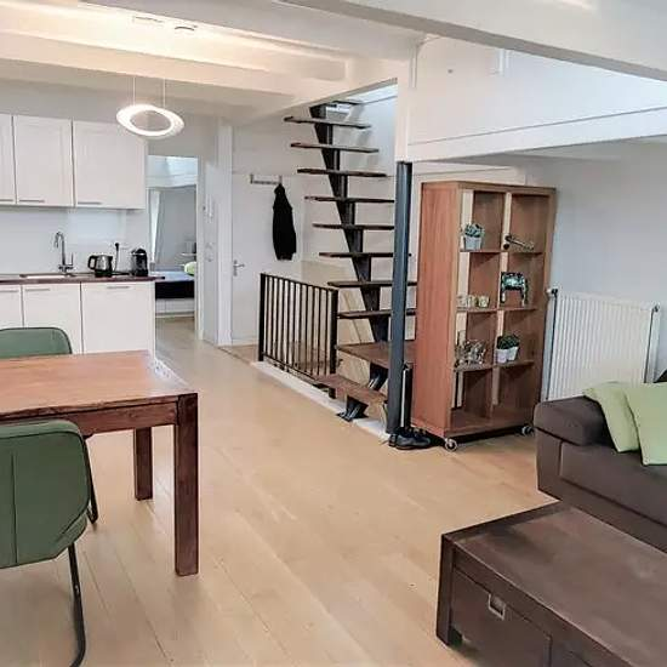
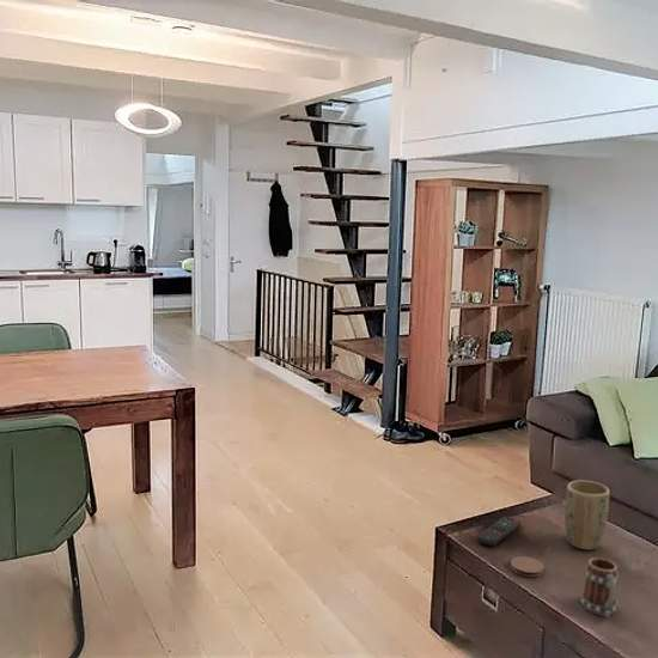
+ remote control (499, 530)
+ mug (603, 589)
+ plant pot (585, 514)
+ coaster (526, 566)
